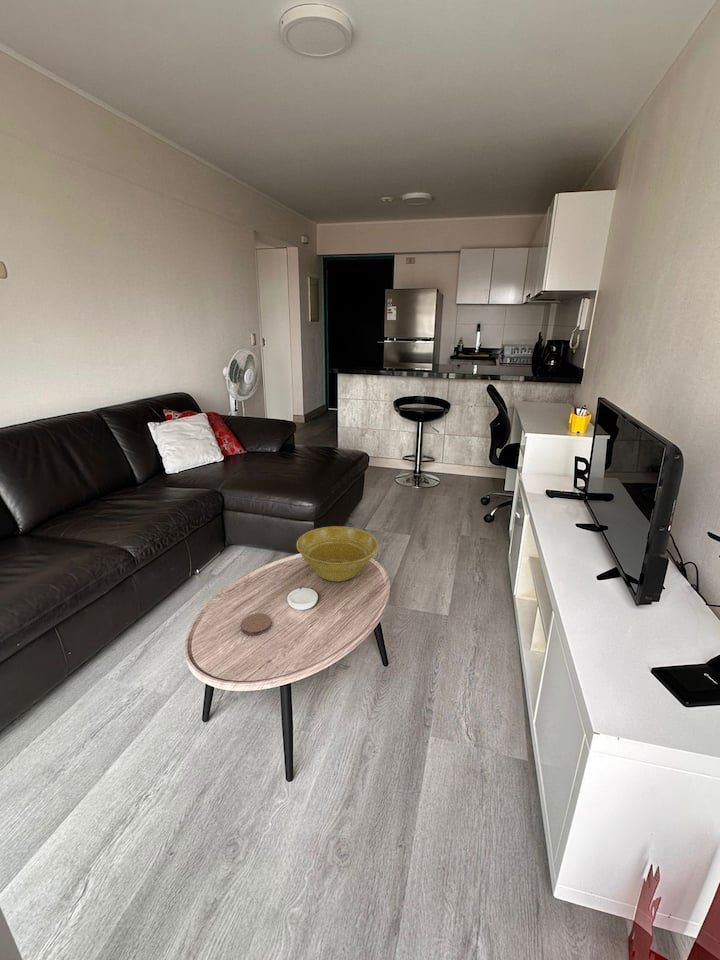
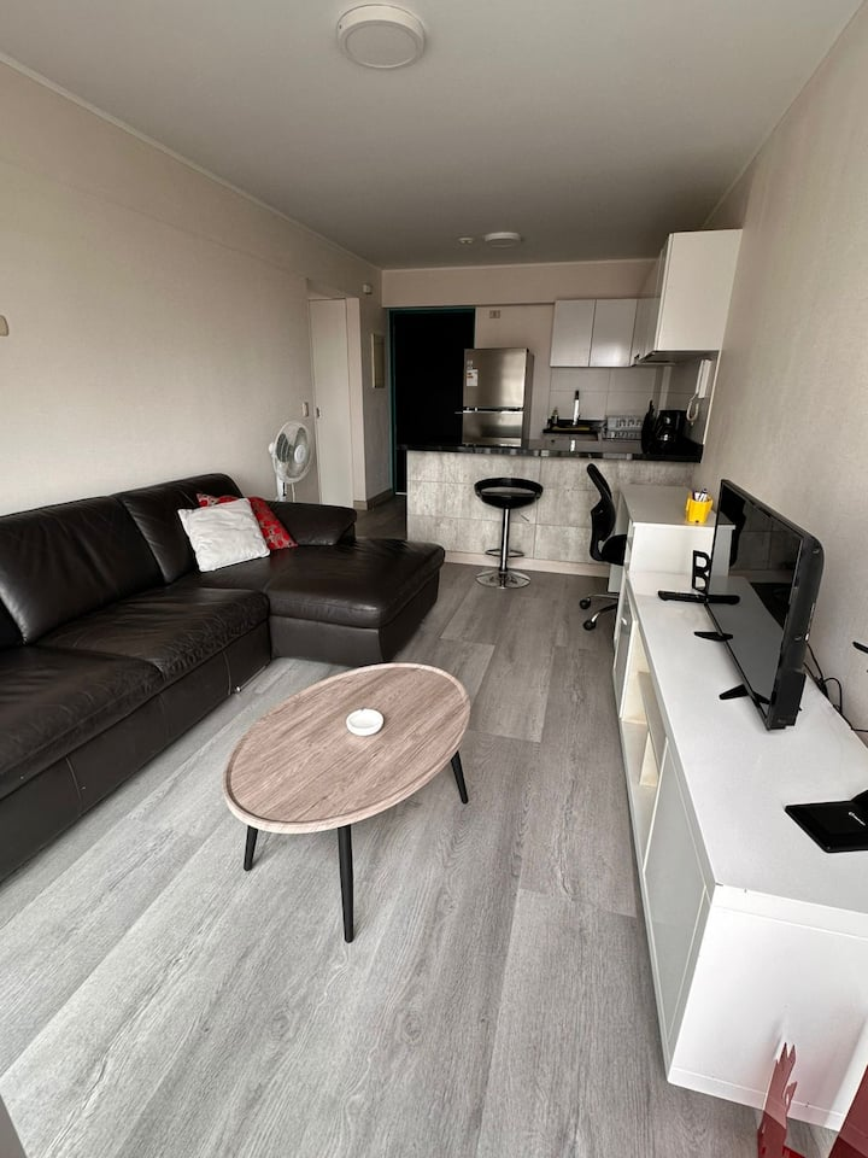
- coaster (256, 624)
- planter bowl (337, 557)
